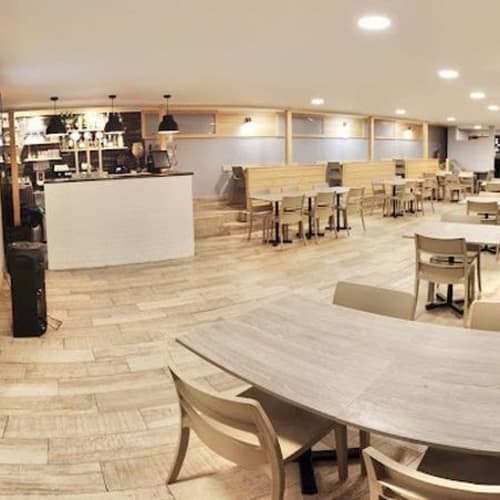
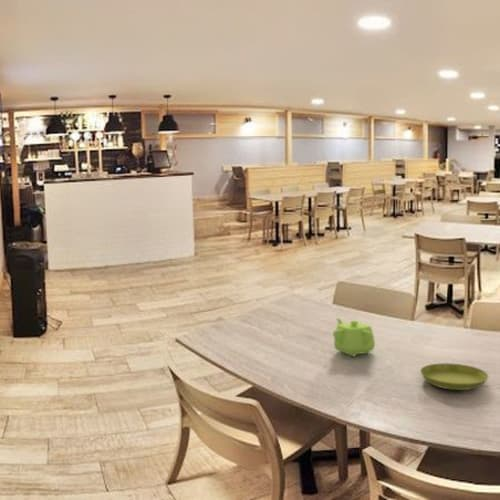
+ teapot (349, 336)
+ saucer (453, 377)
